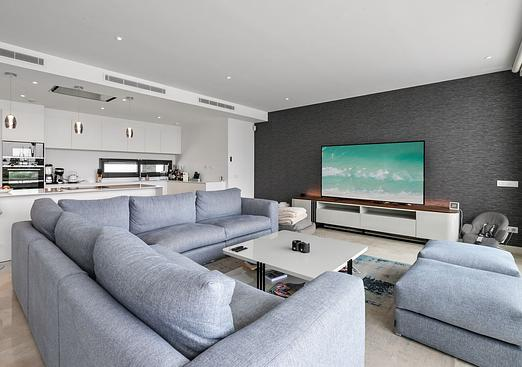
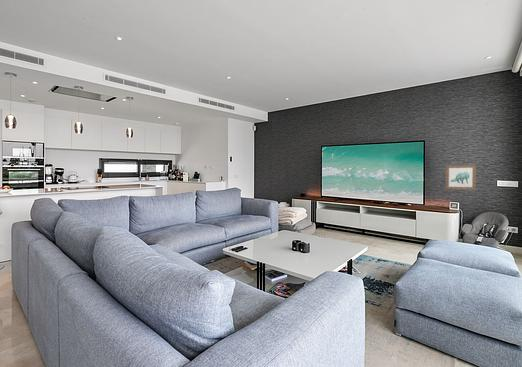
+ wall art (460, 177)
